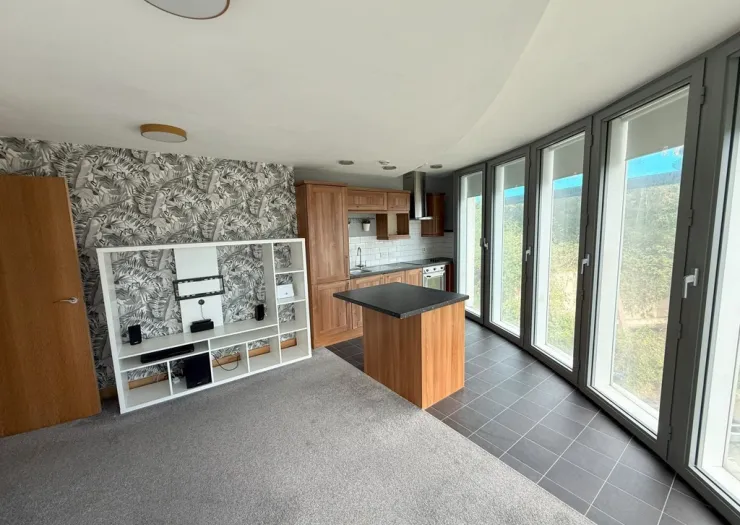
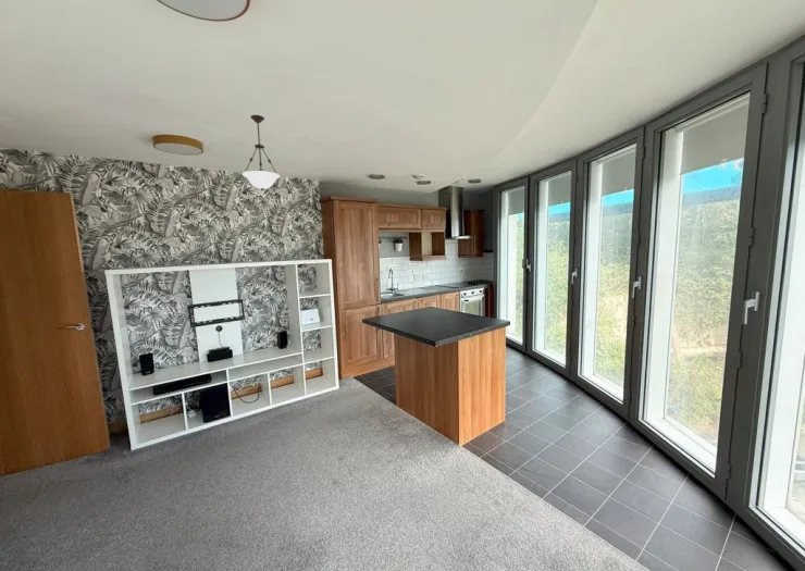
+ pendant light (260, 153)
